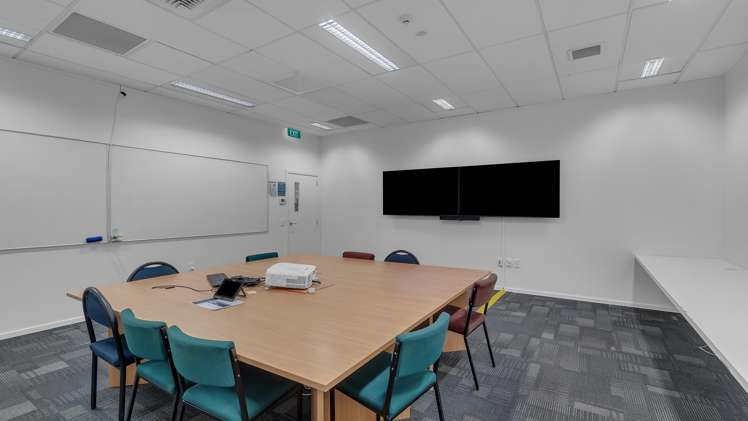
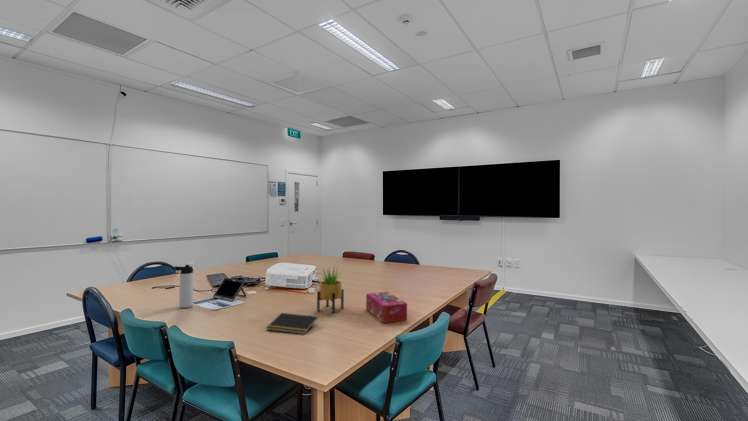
+ potted plant (330, 286)
+ tissue box (385, 306)
+ thermos bottle (183, 286)
+ notepad (292, 322)
